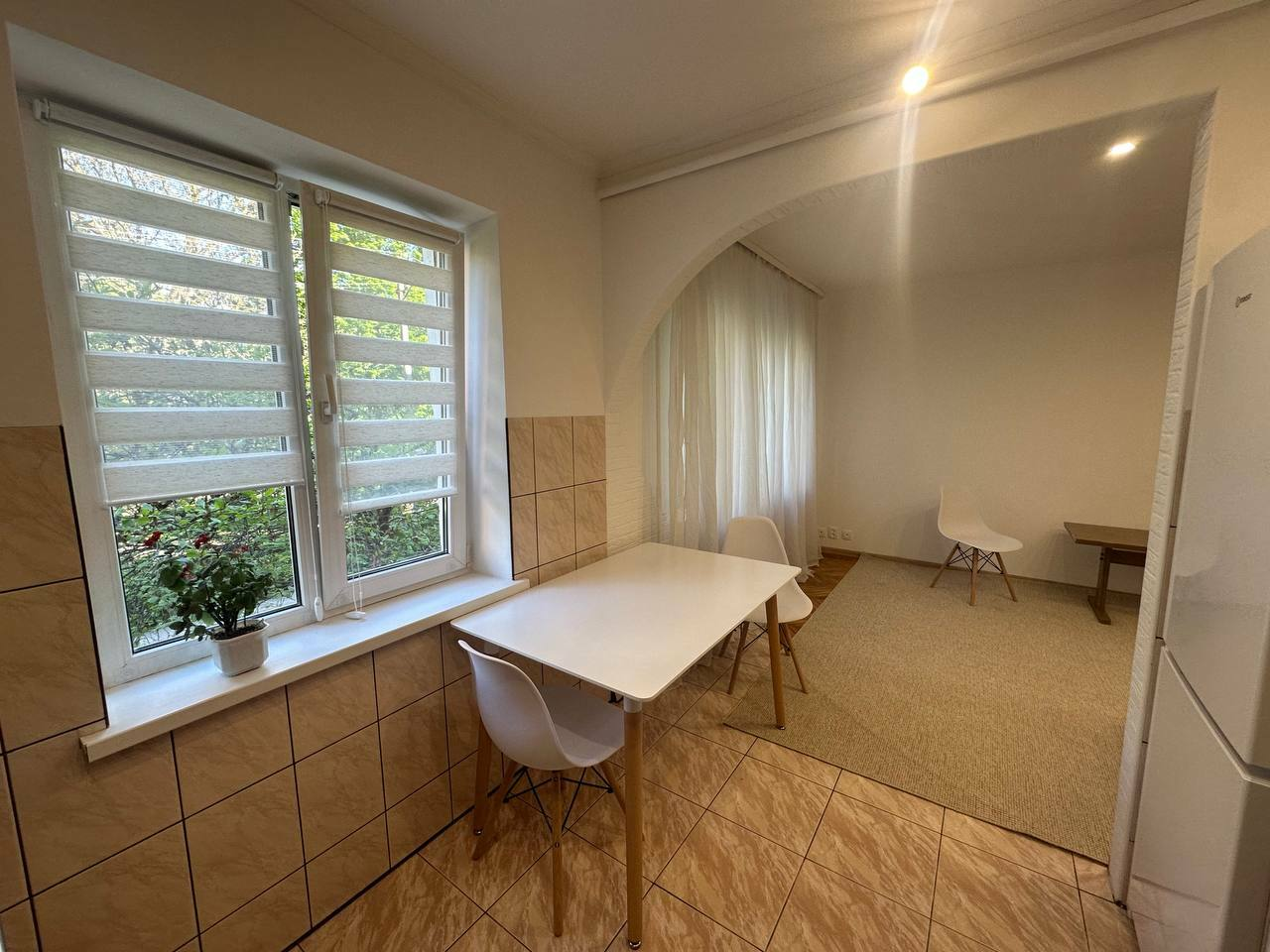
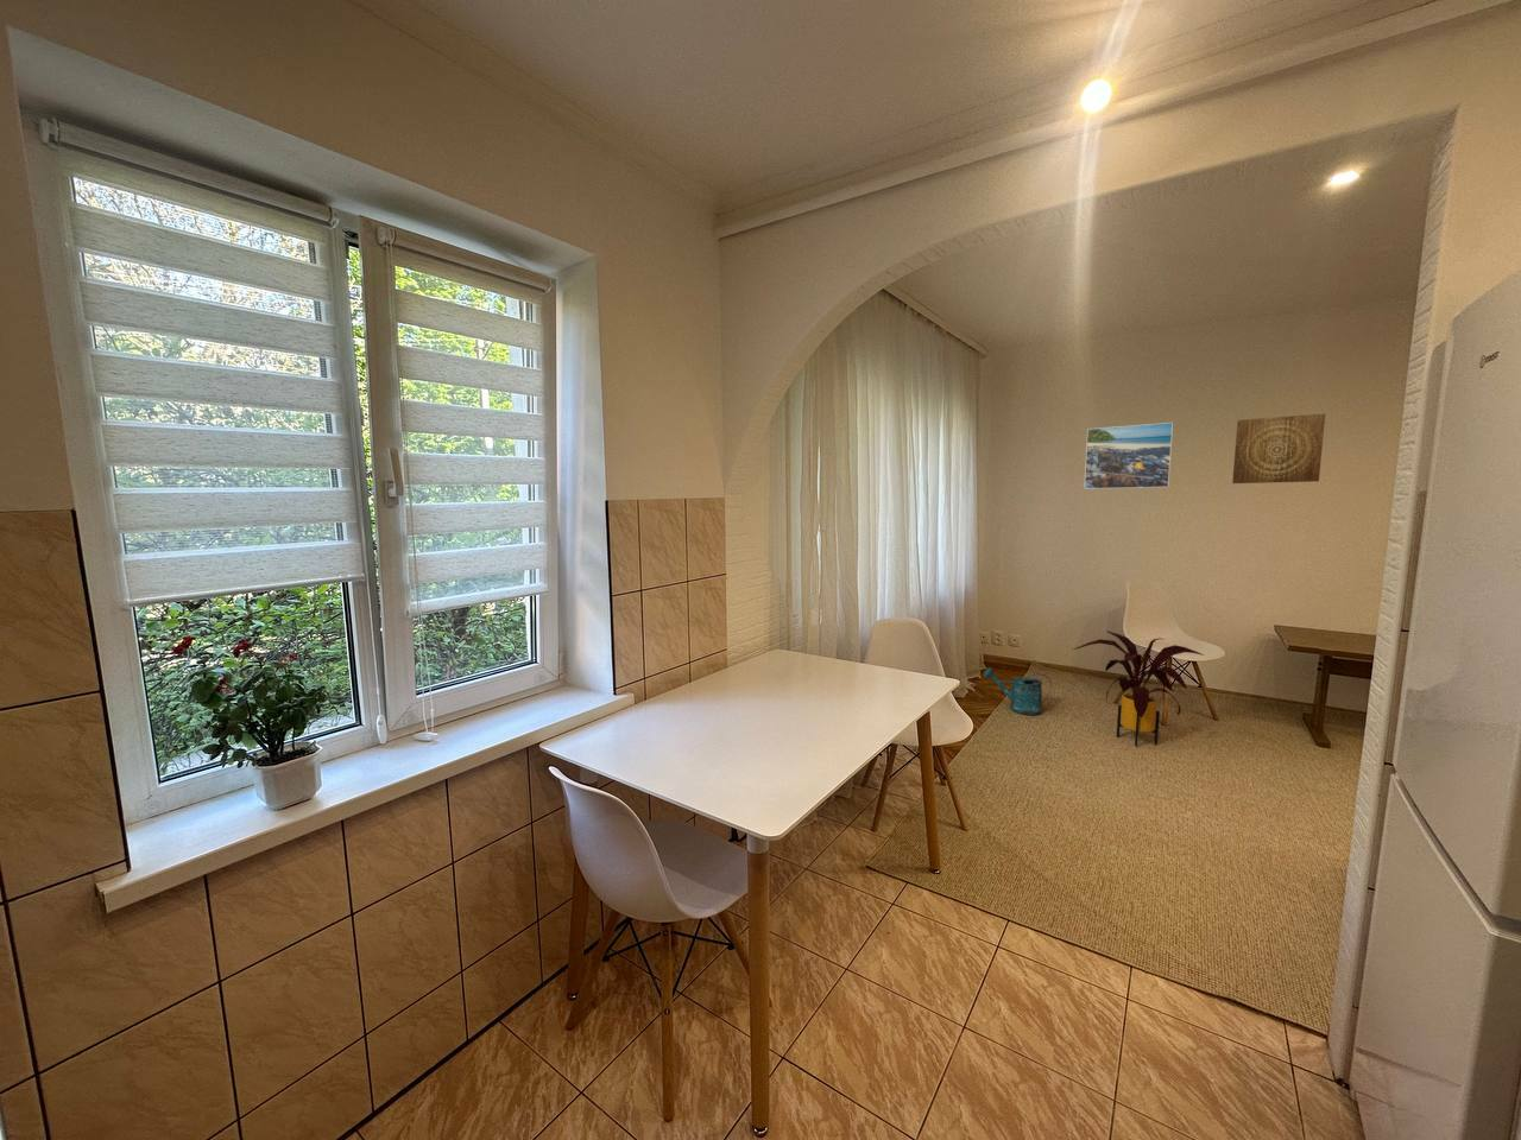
+ wall art (1277, 450)
+ house plant (1134, 689)
+ watering can (1016, 689)
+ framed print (1127, 457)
